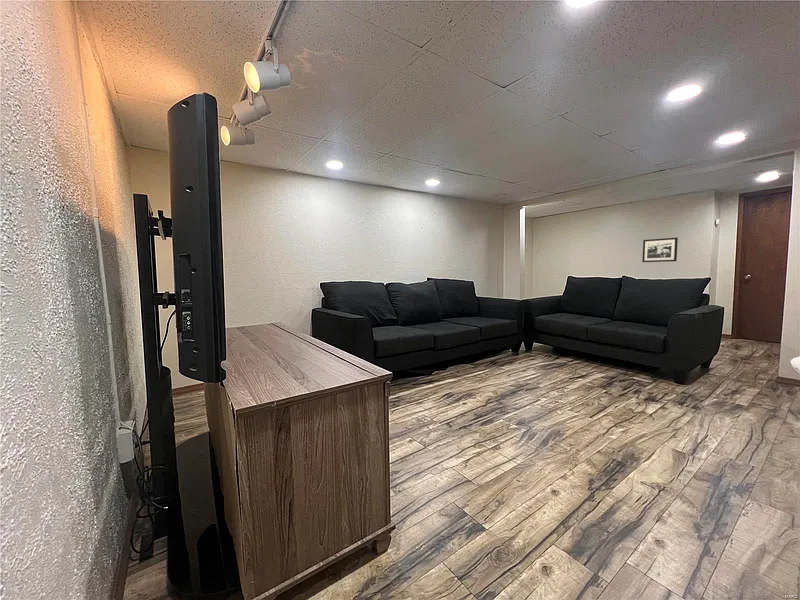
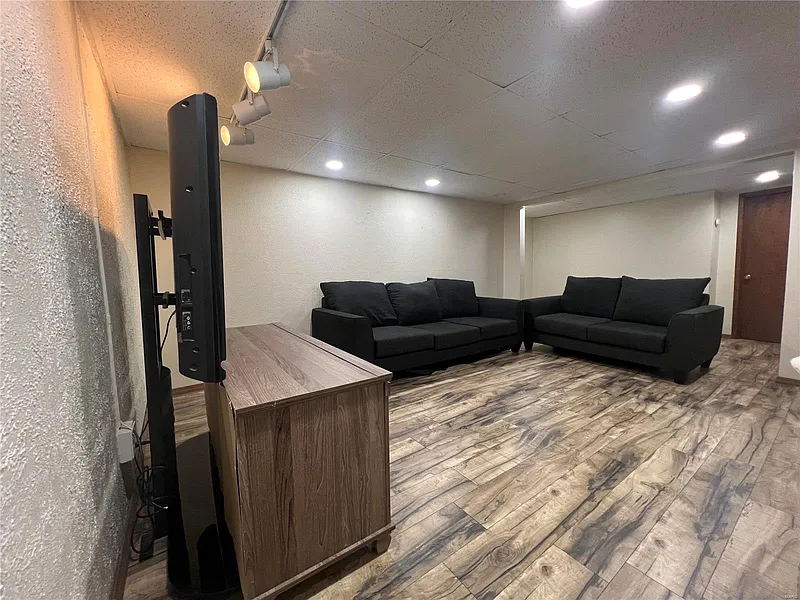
- picture frame (659, 250)
